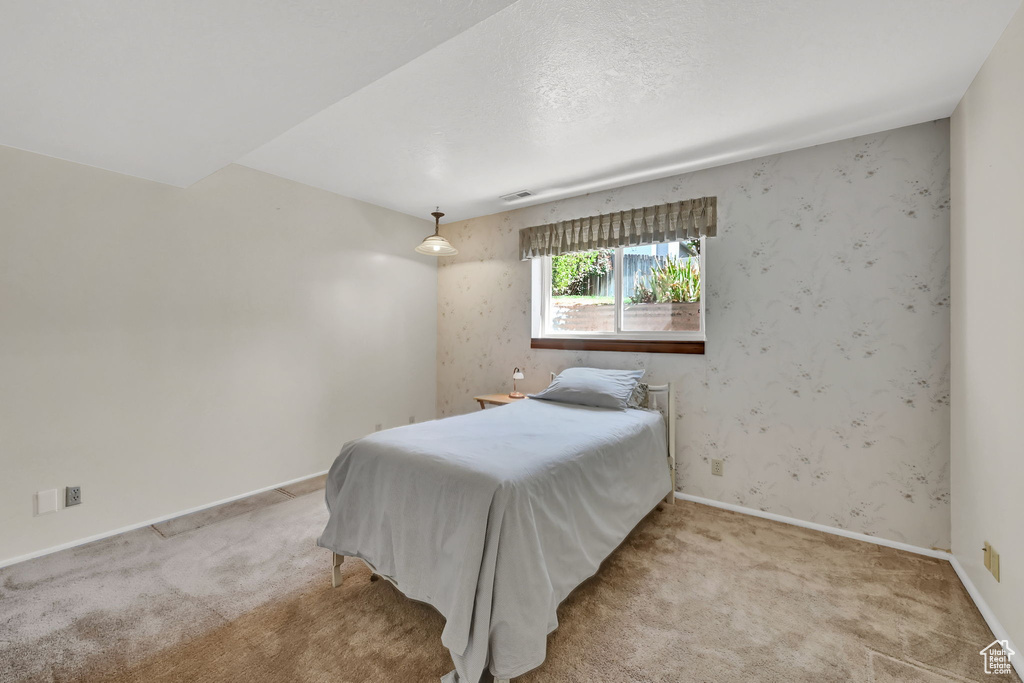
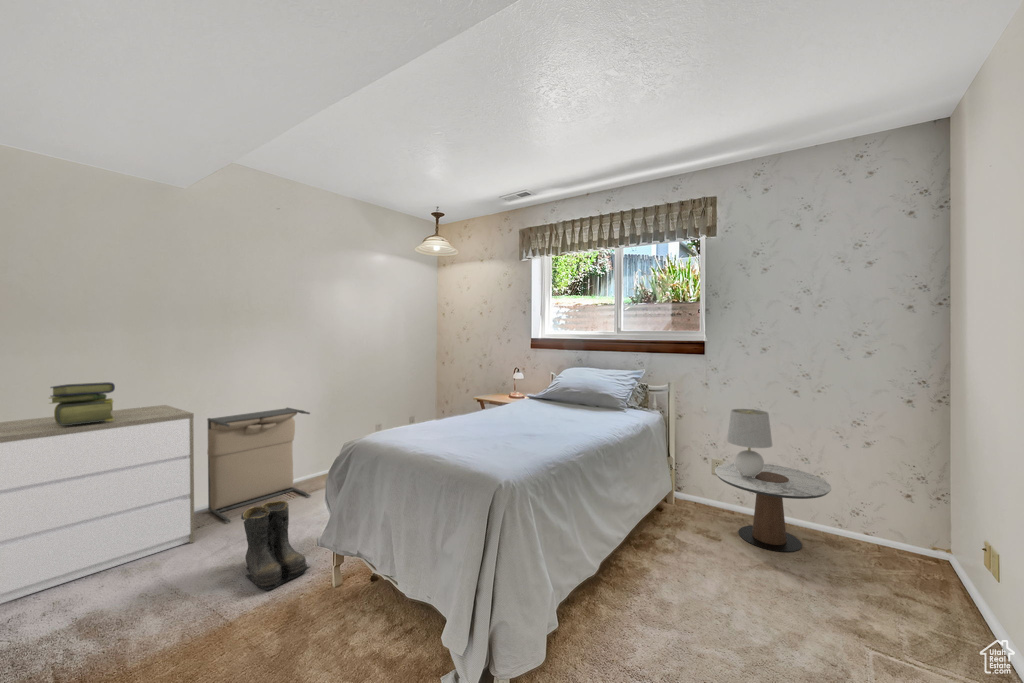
+ table lamp (749, 443)
+ dresser (88, 488)
+ stack of books (81, 401)
+ boots (273, 541)
+ laundry hamper (261, 459)
+ side table (769, 507)
